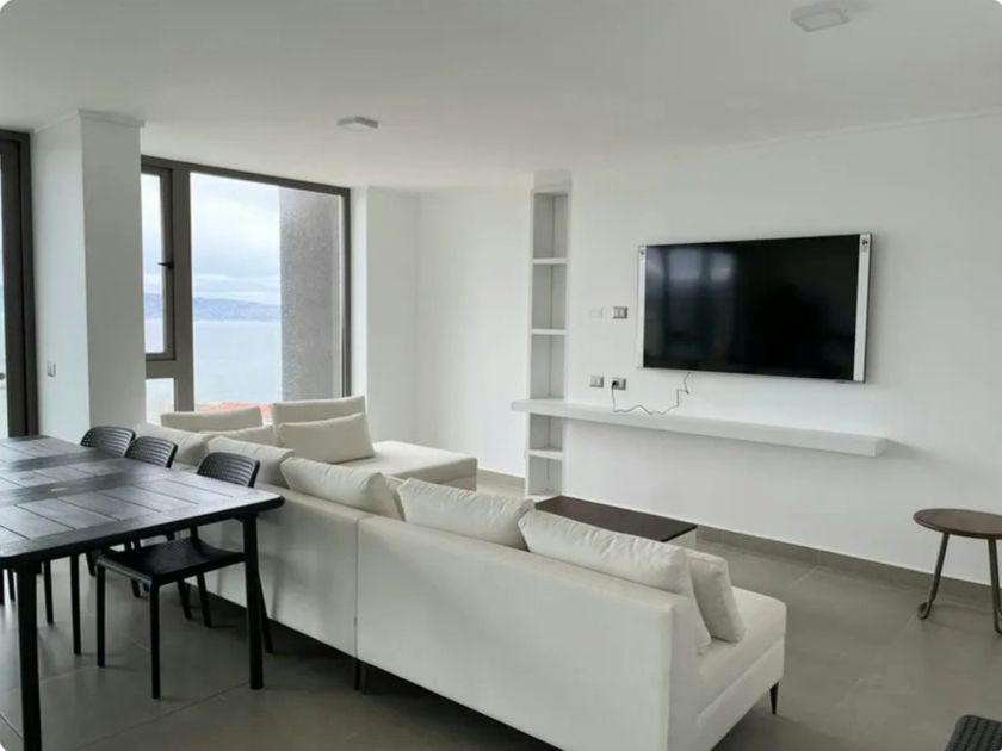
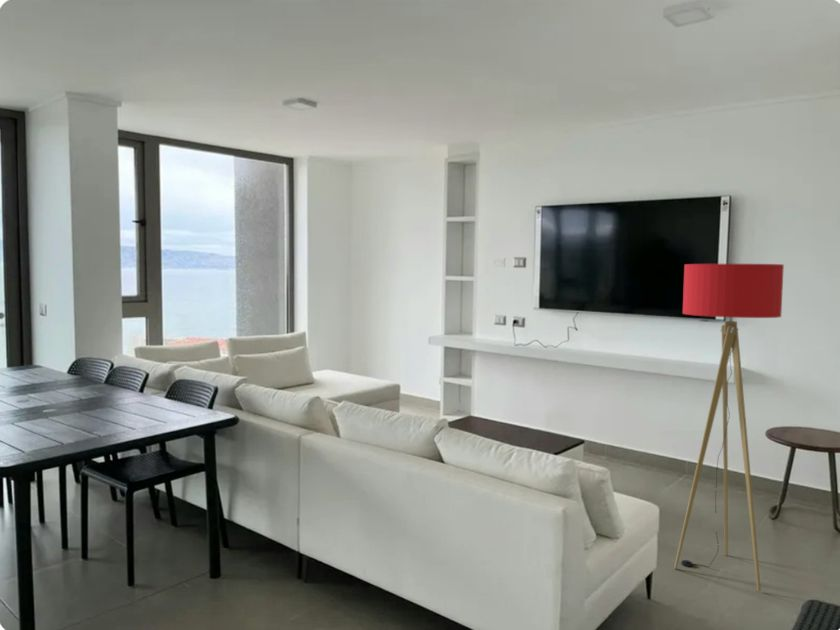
+ floor lamp (725, 420)
